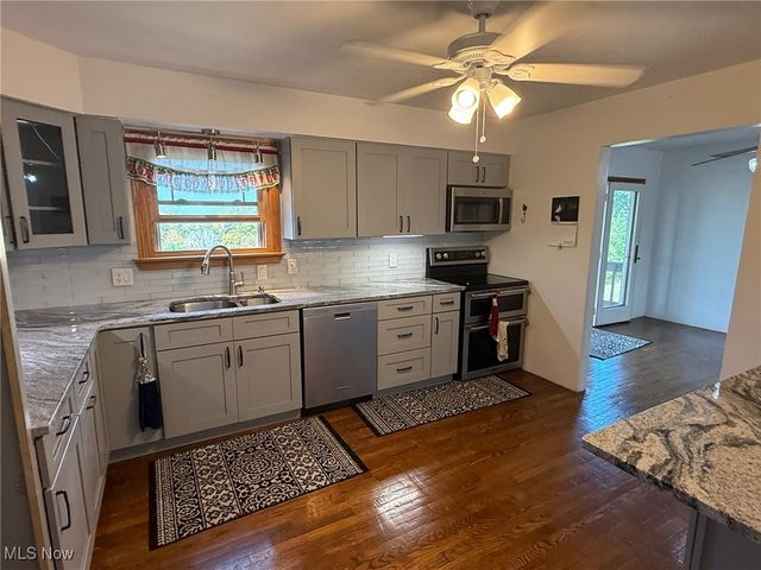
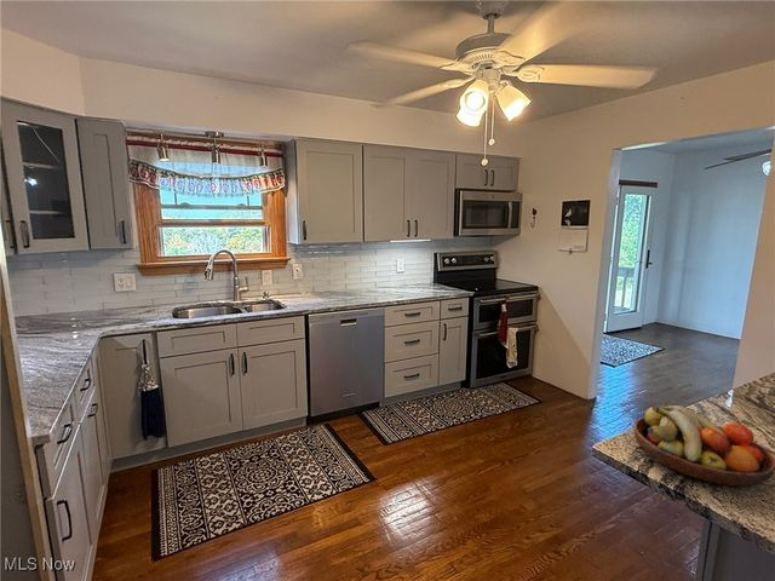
+ fruit bowl (699, 436)
